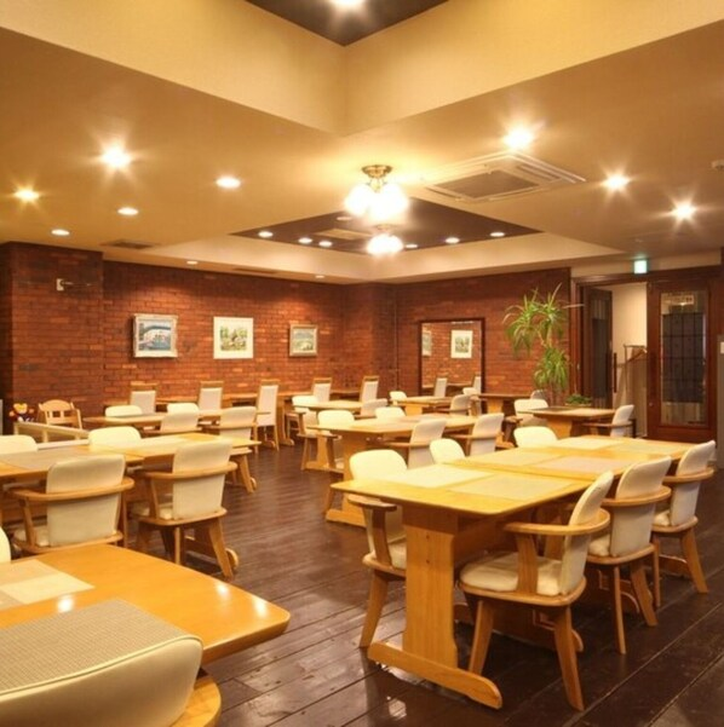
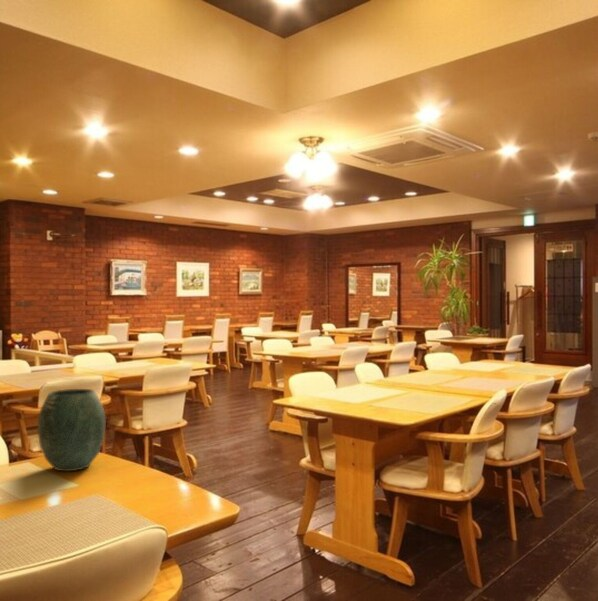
+ vase (72, 429)
